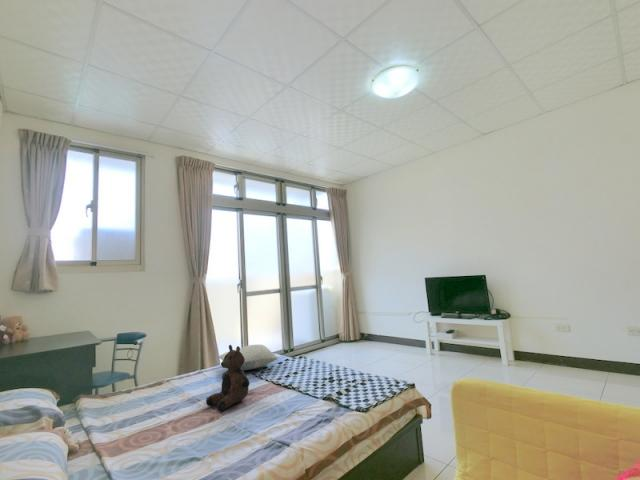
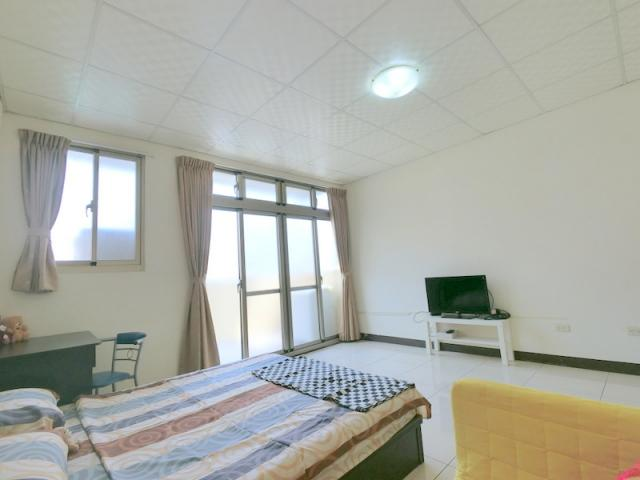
- teddy bear (227, 375)
- pillow (247, 357)
